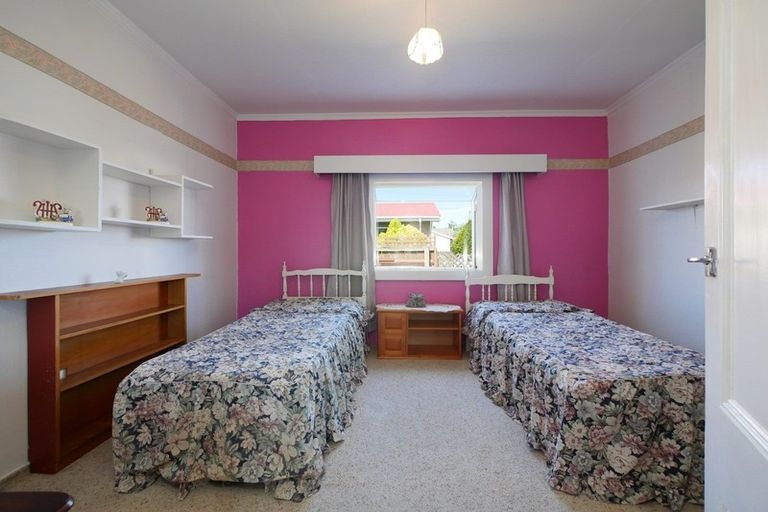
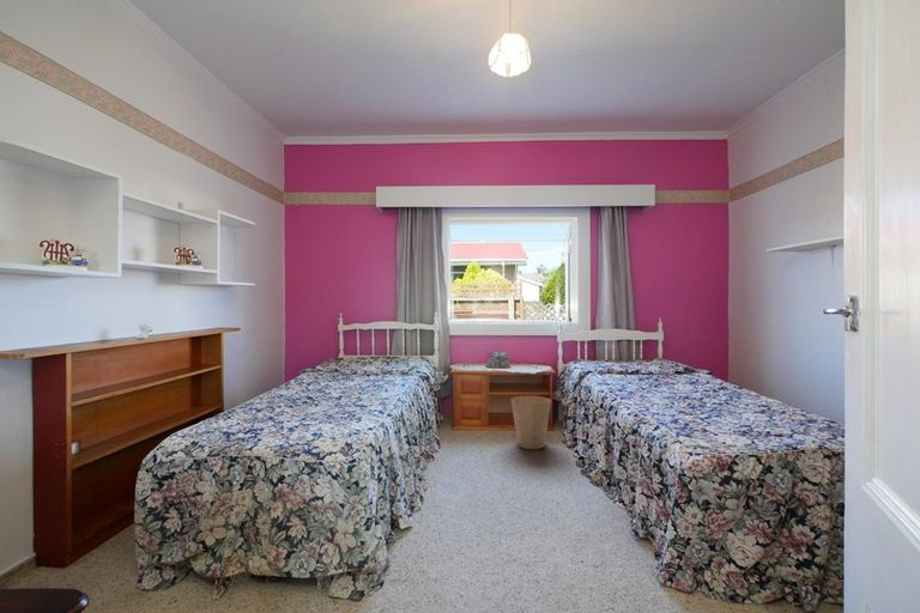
+ trash can (531, 421)
